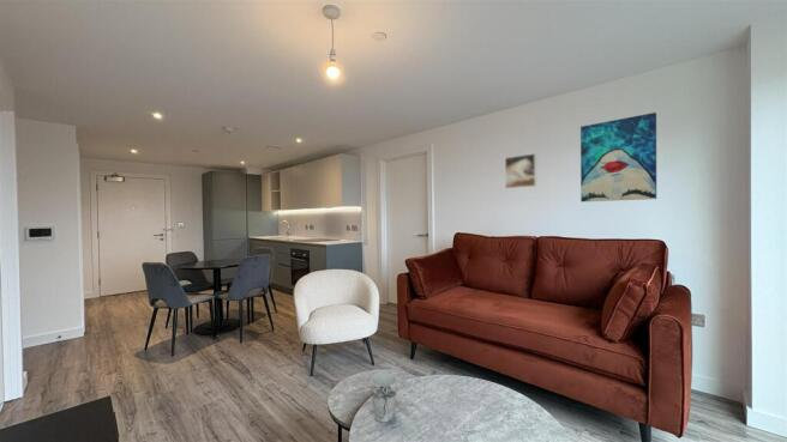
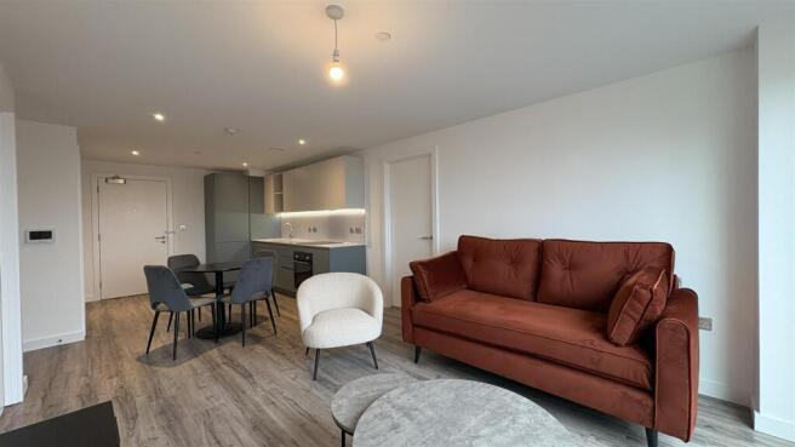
- wall art (615, 159)
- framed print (519, 171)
- cup (384, 398)
